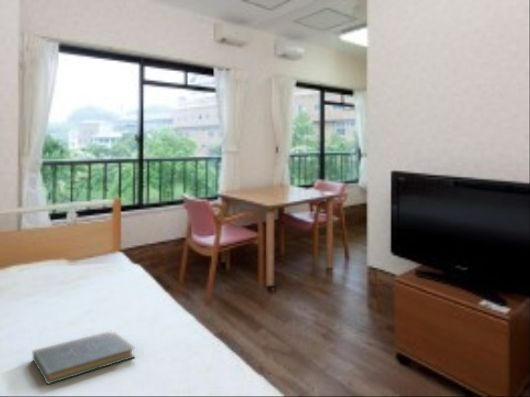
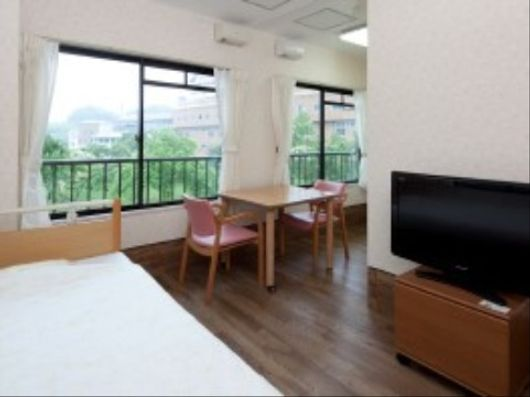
- book (84, 353)
